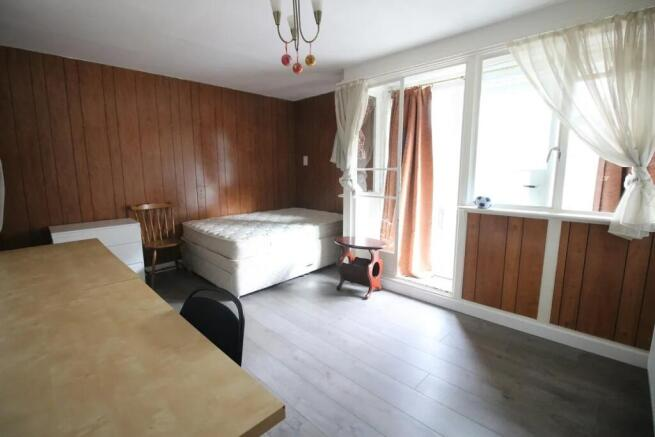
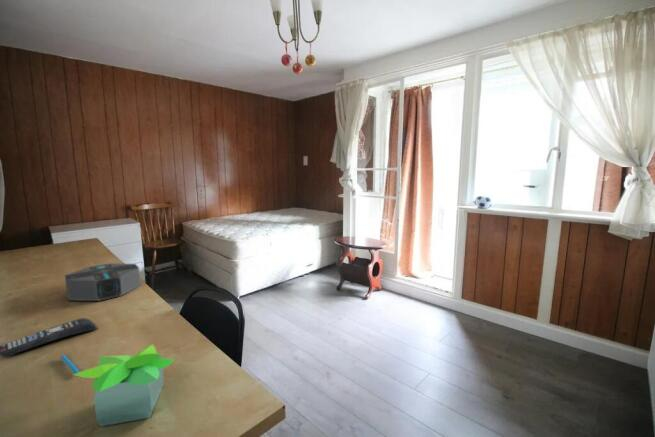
+ potted plant (130, 382)
+ pen (70, 364)
+ remote control (50, 335)
+ speaker (104, 280)
